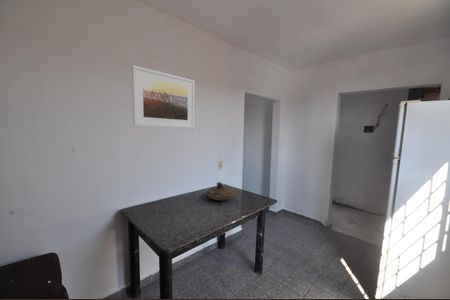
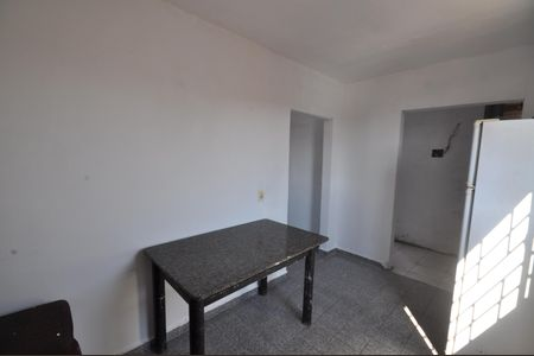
- decorative bowl (220, 190)
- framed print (167, 100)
